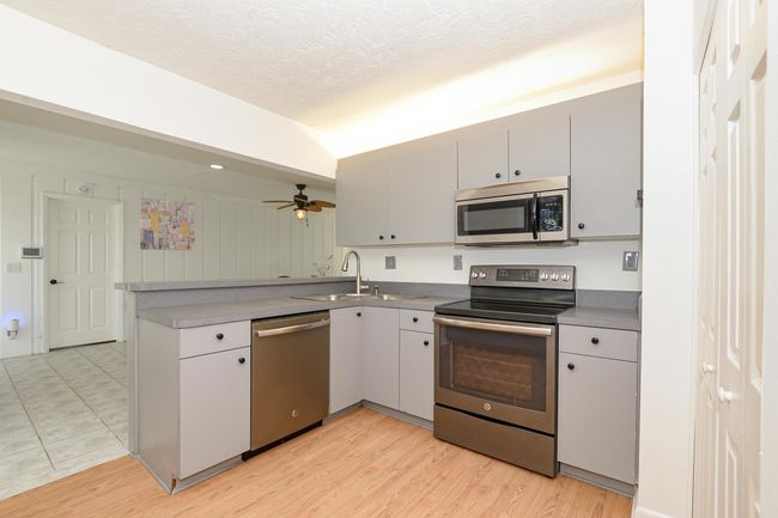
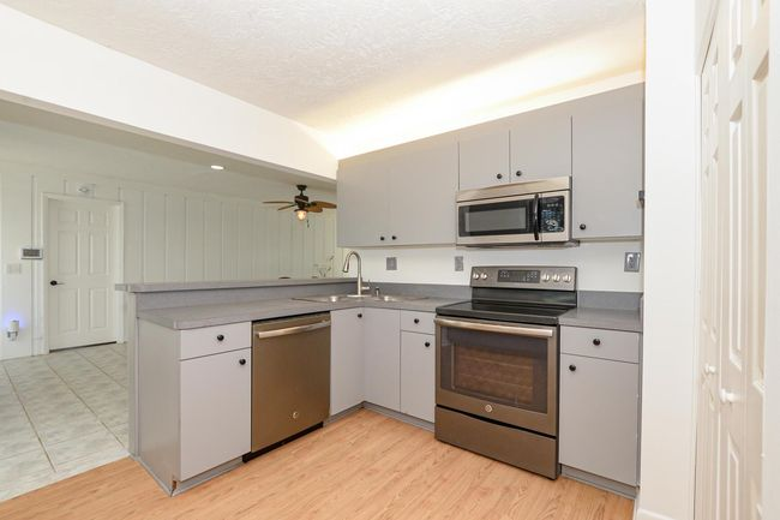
- wall art (169, 225)
